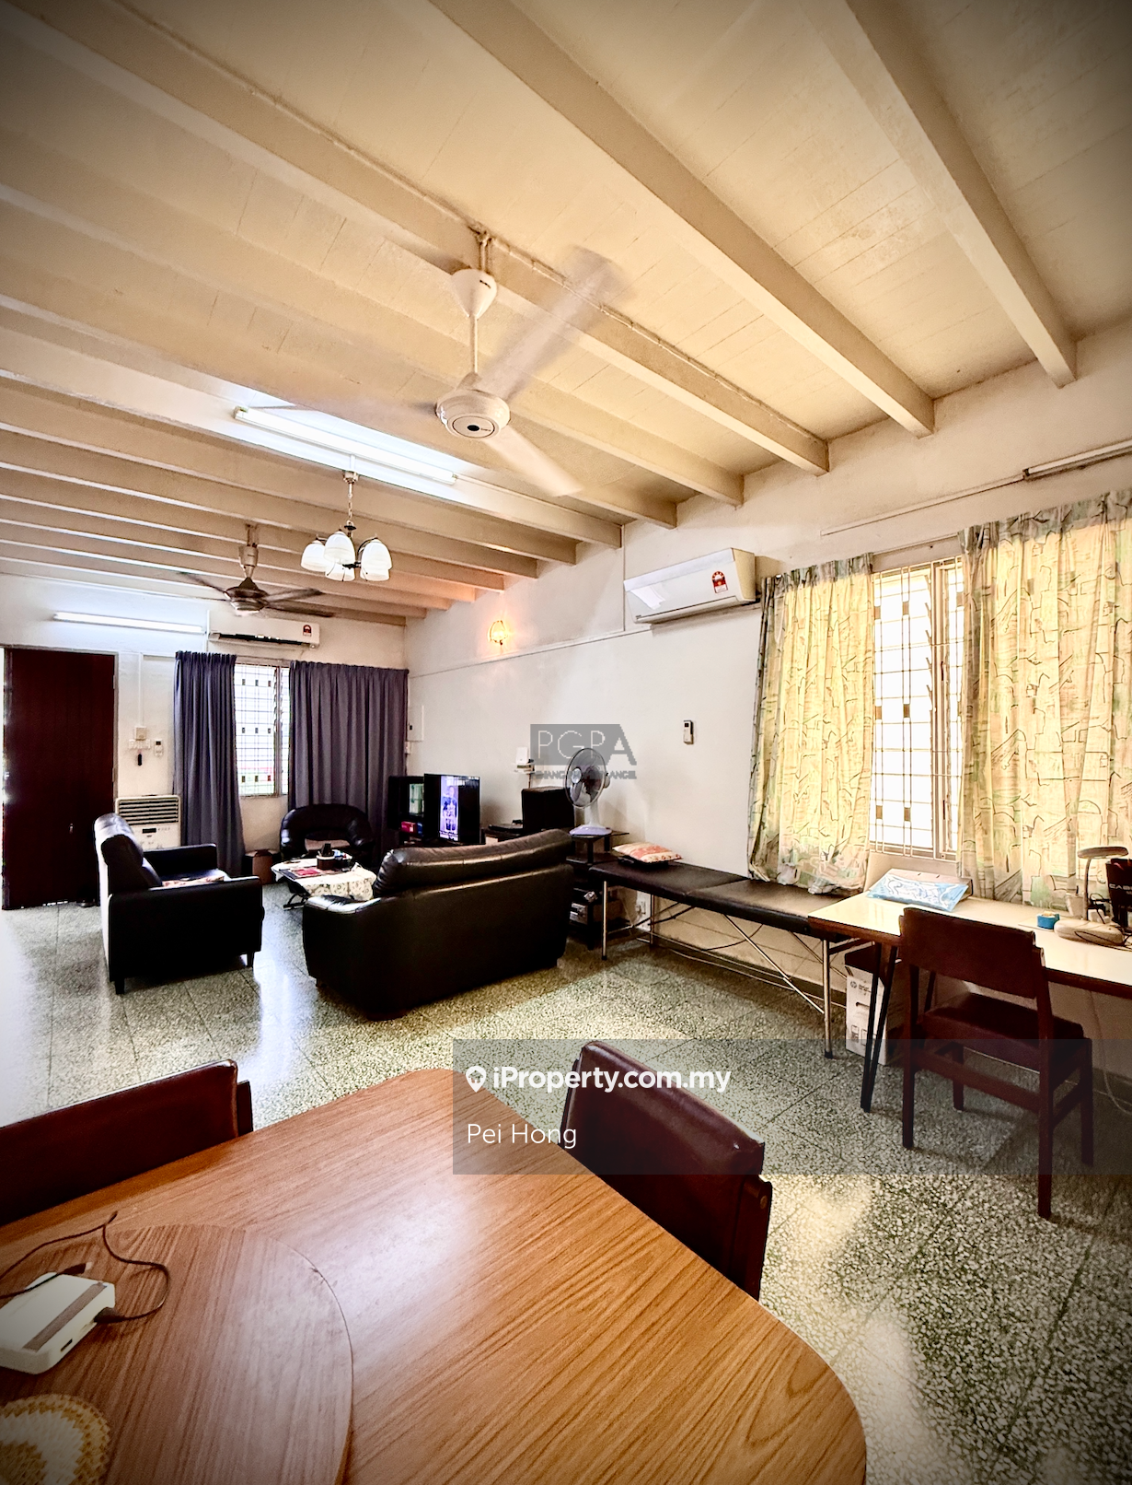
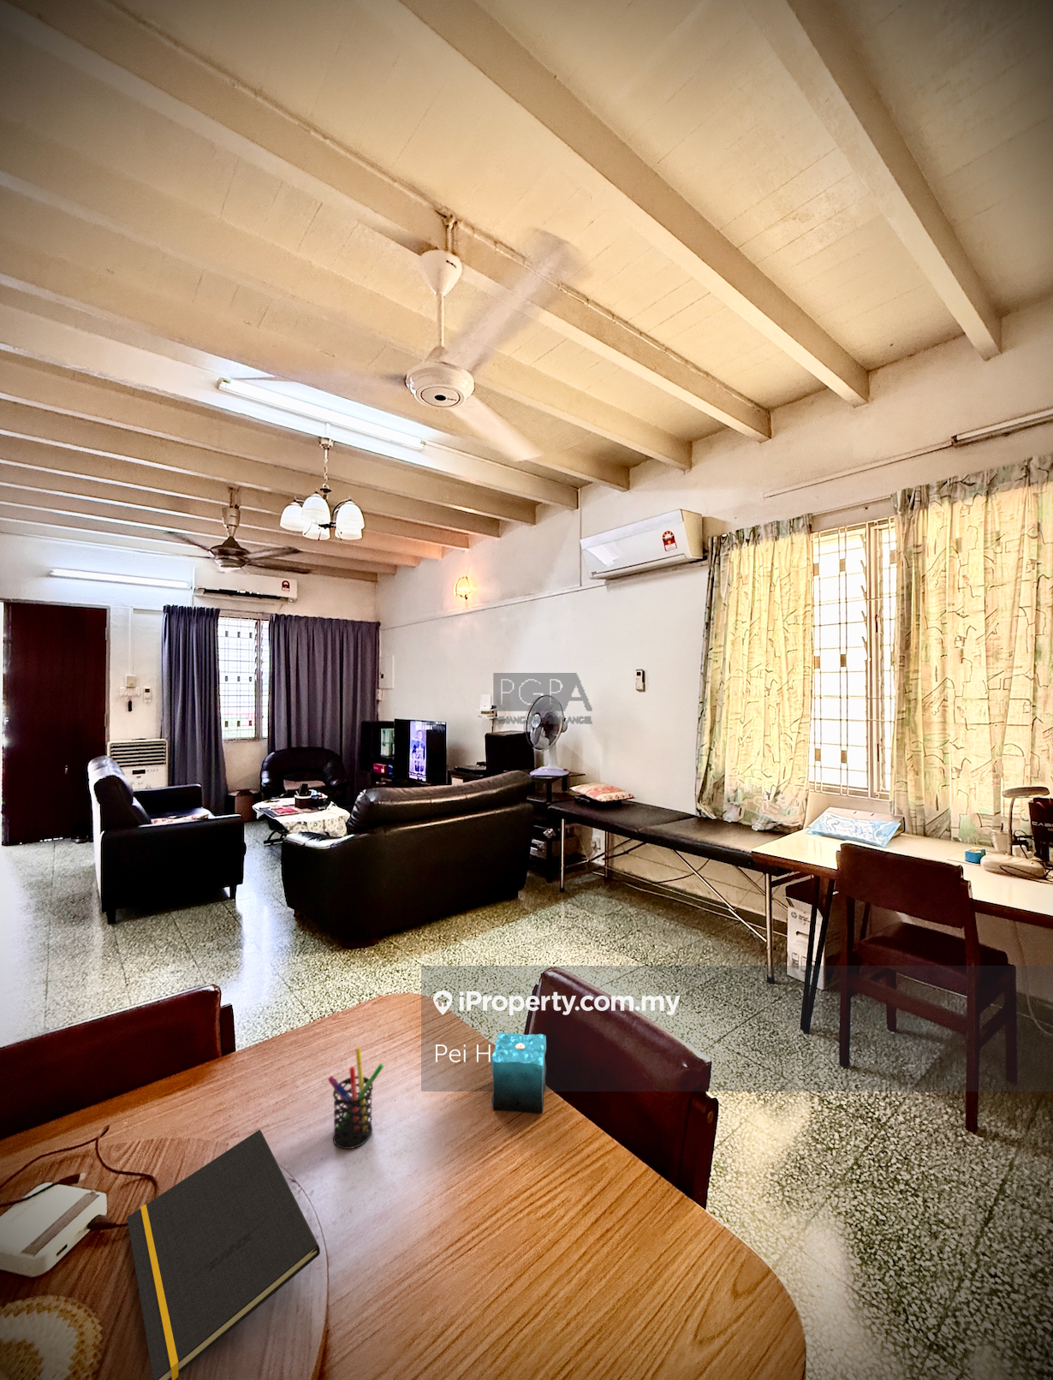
+ pen holder (358, 1095)
+ notepad (218, 1234)
+ candle (519, 1059)
